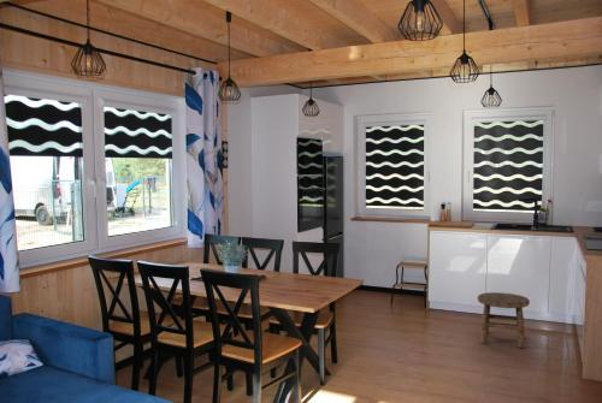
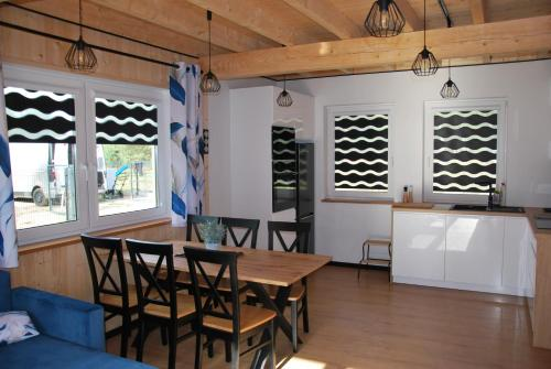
- stool (502, 318)
